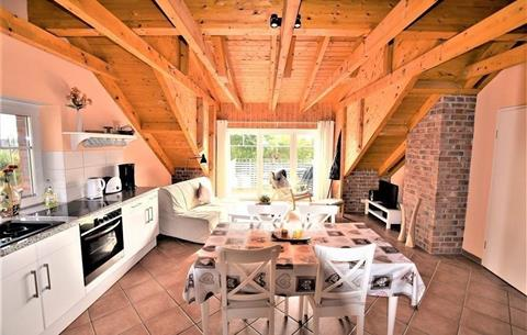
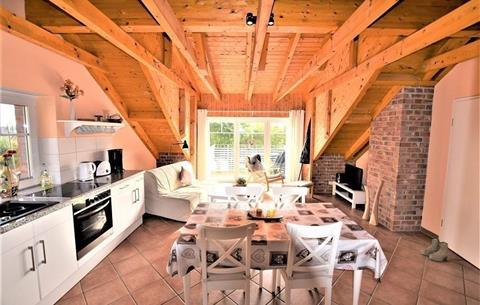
+ boots (436, 249)
